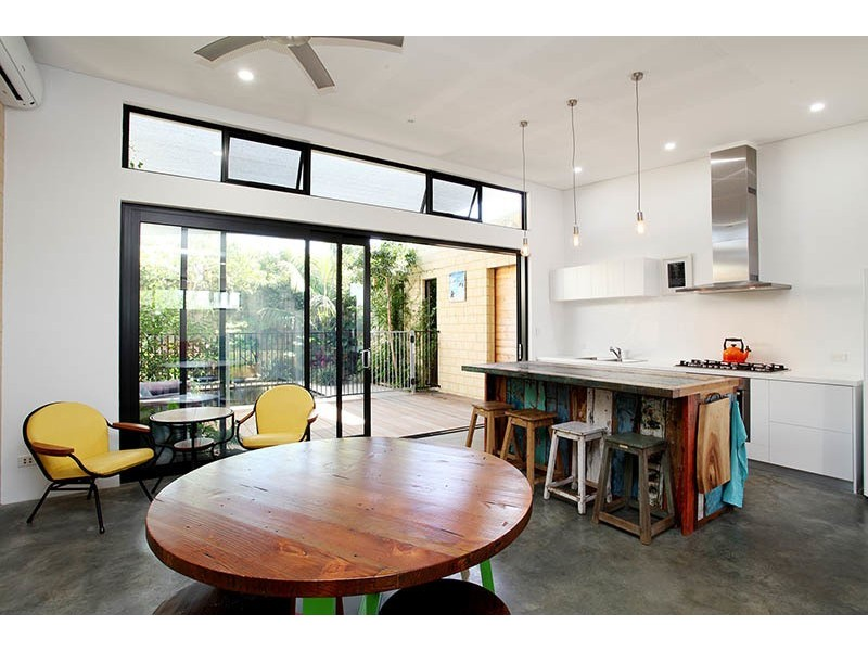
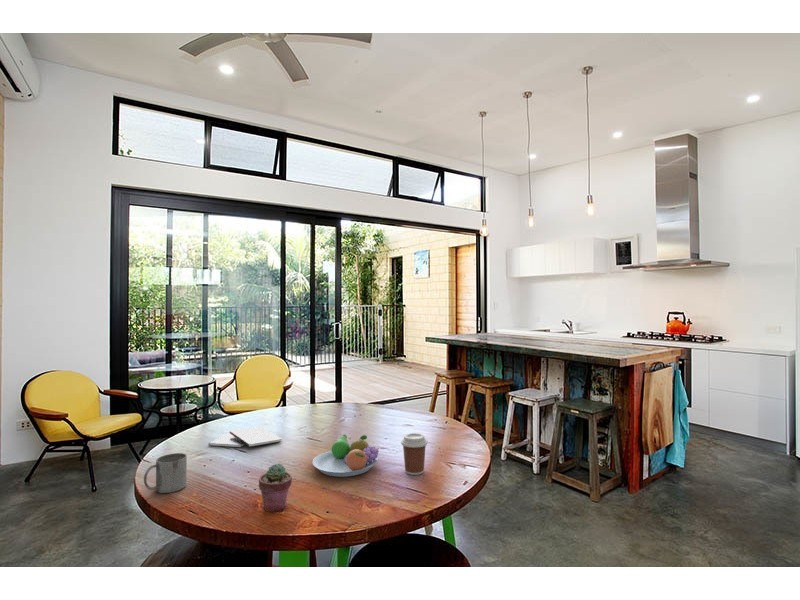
+ mug (165, 474)
+ booklet (241, 436)
+ fruit bowl (346, 452)
+ coffee cup (414, 453)
+ potted succulent (275, 485)
